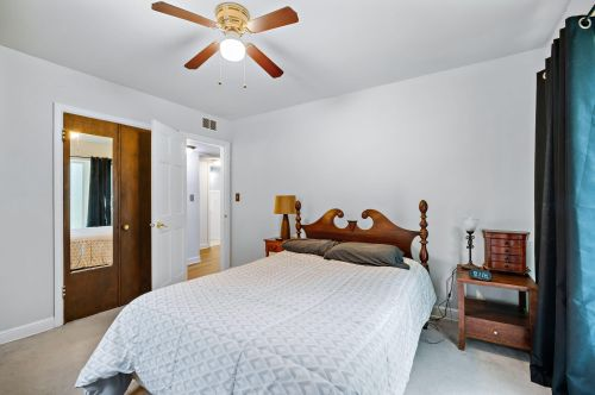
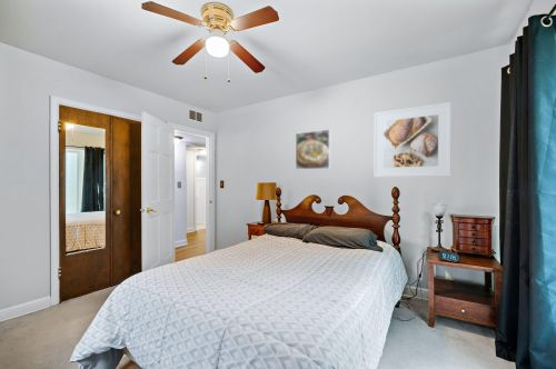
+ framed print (311, 150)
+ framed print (409, 142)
